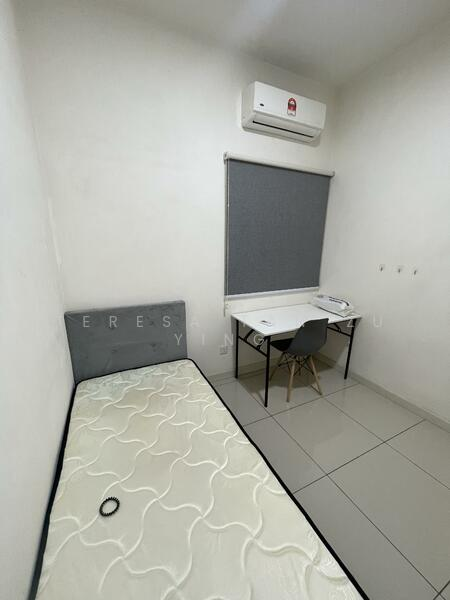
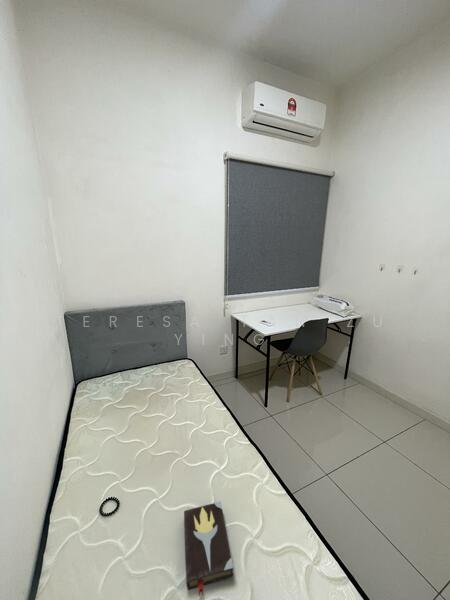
+ hardback book (206, 540)
